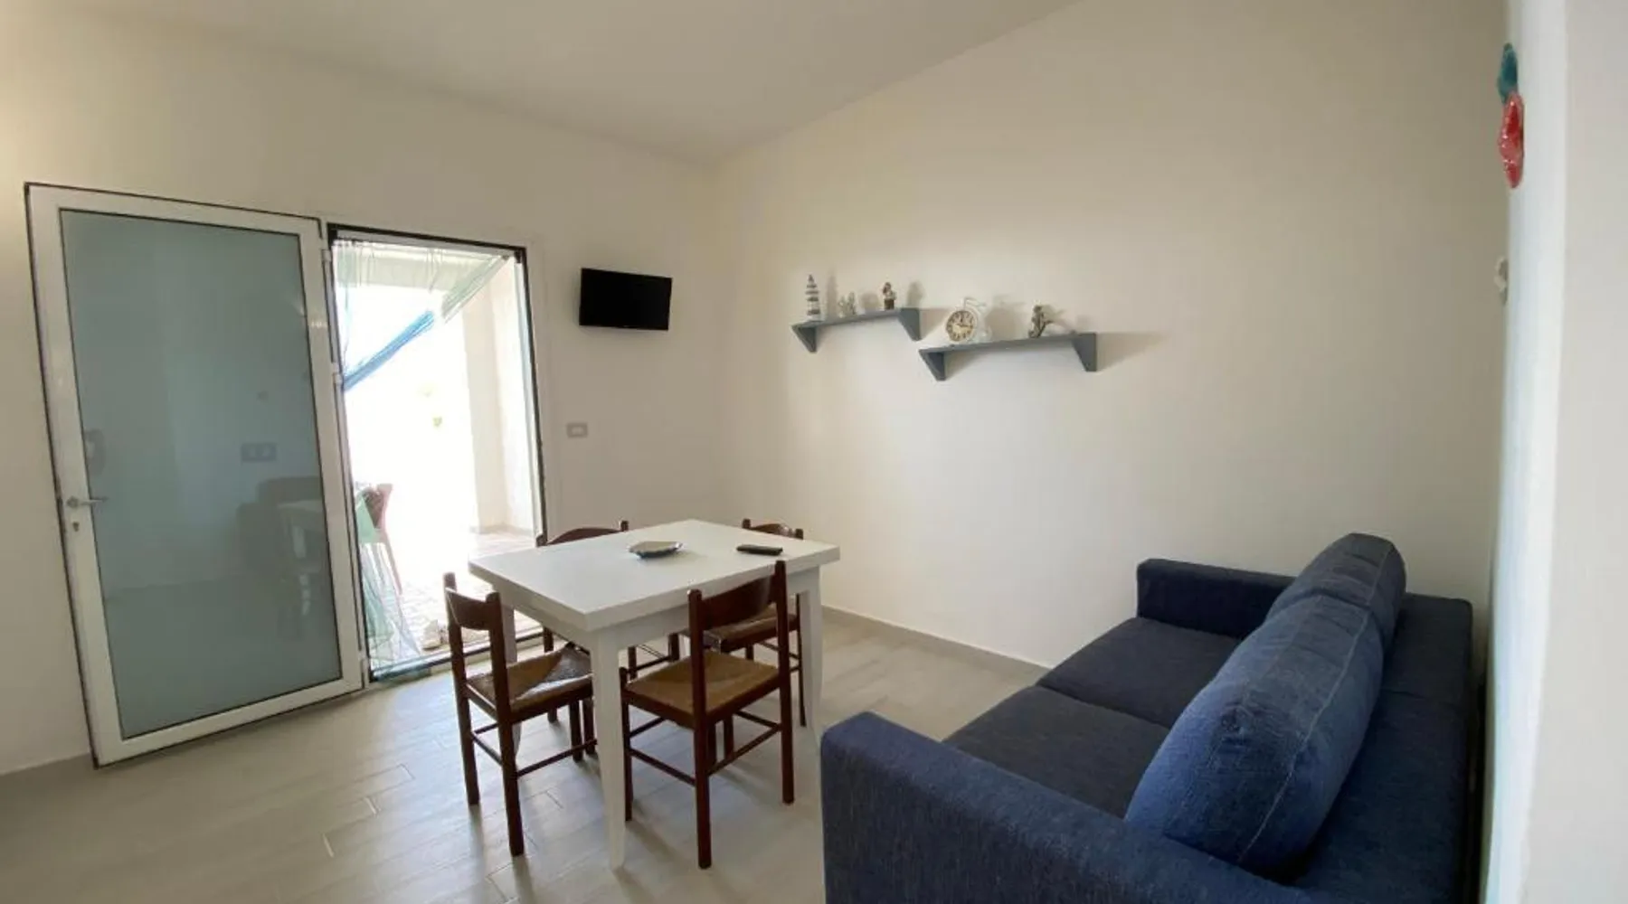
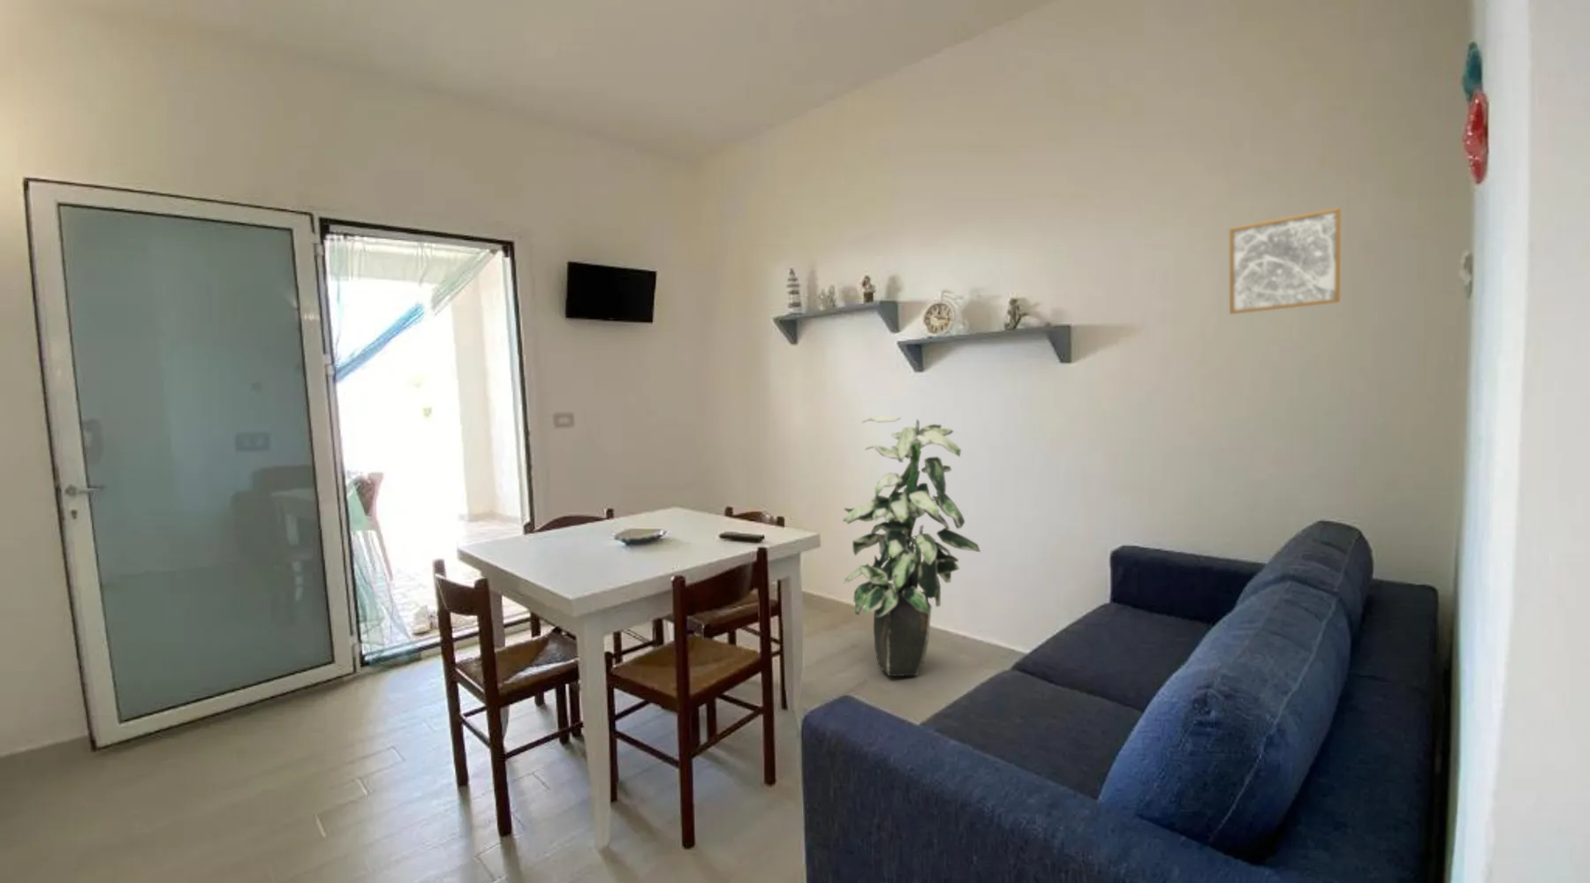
+ wall art (1282, 264)
+ indoor plant (900, 543)
